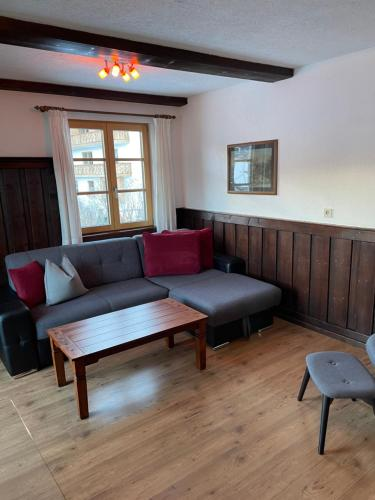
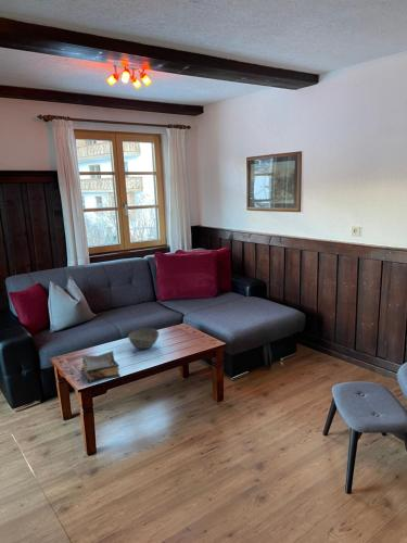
+ book (99, 366)
+ bowl (144, 340)
